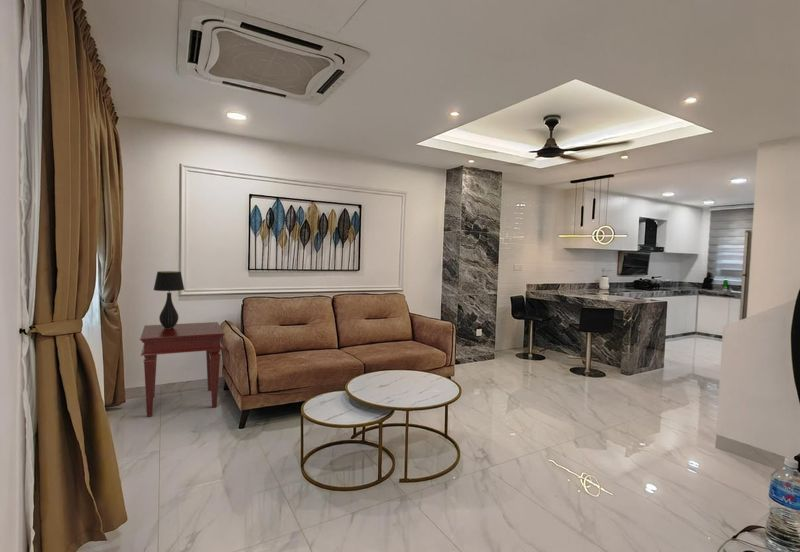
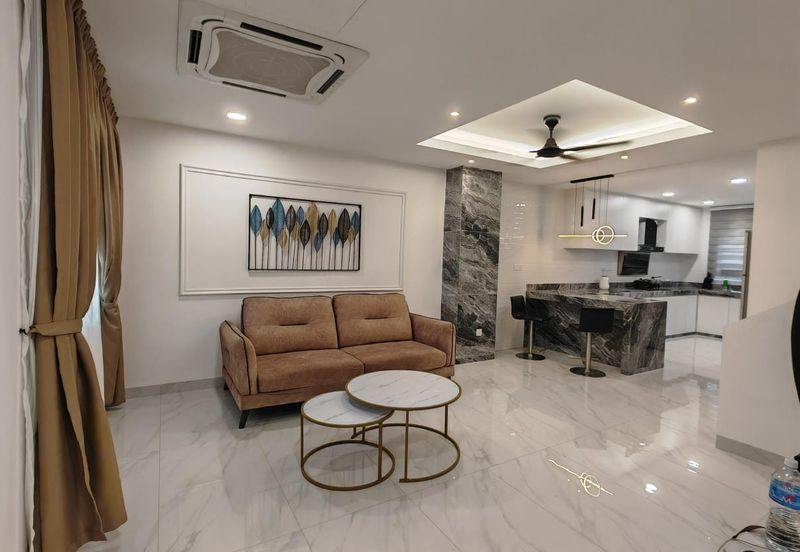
- table lamp (169, 299)
- side table (182, 352)
